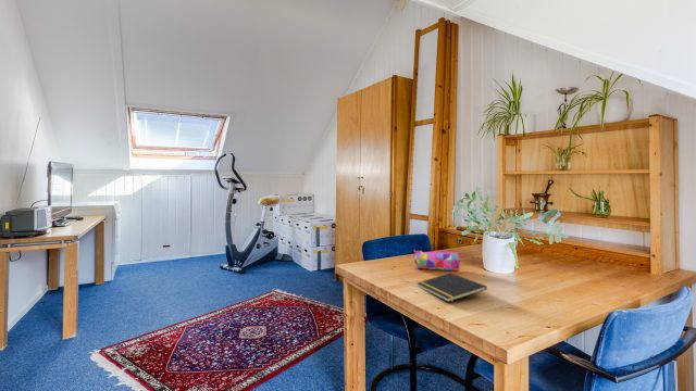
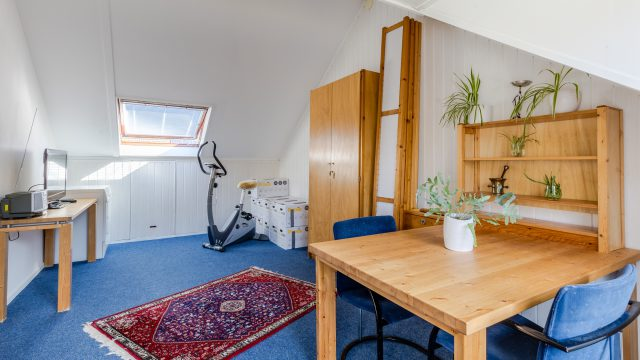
- pencil case (436, 260)
- notepad (449, 286)
